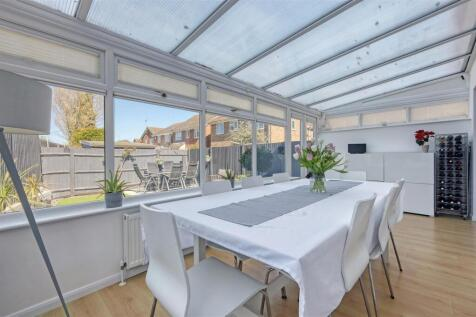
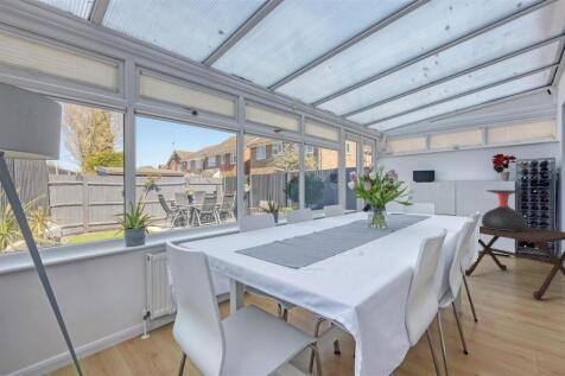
+ table lamp (503, 209)
+ side table (518, 256)
